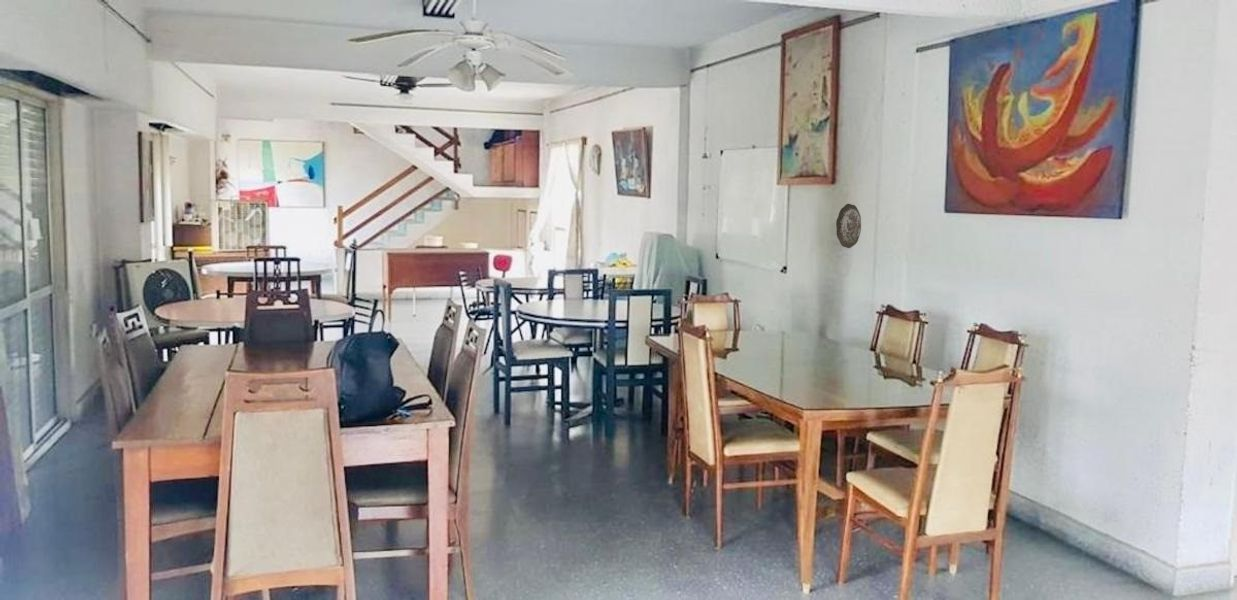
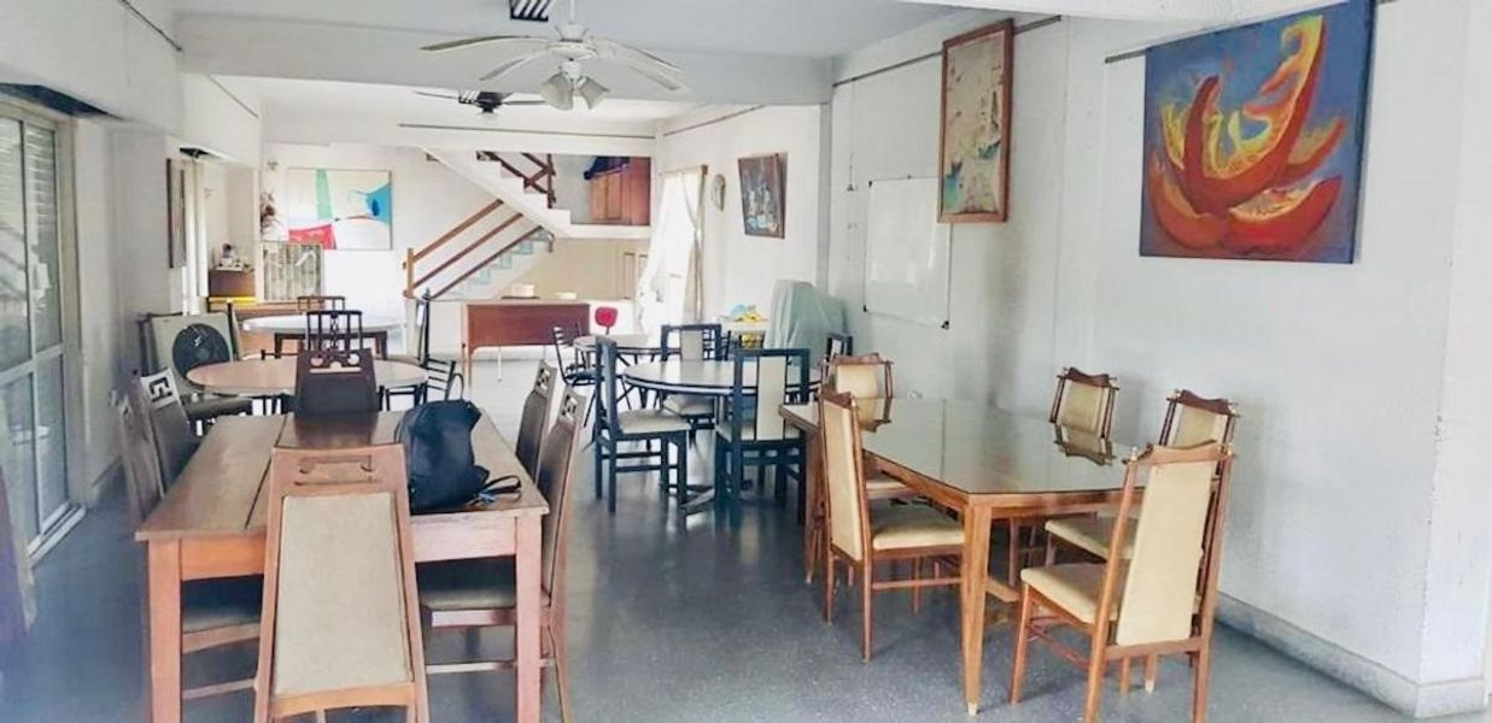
- decorative plate (850, 226)
